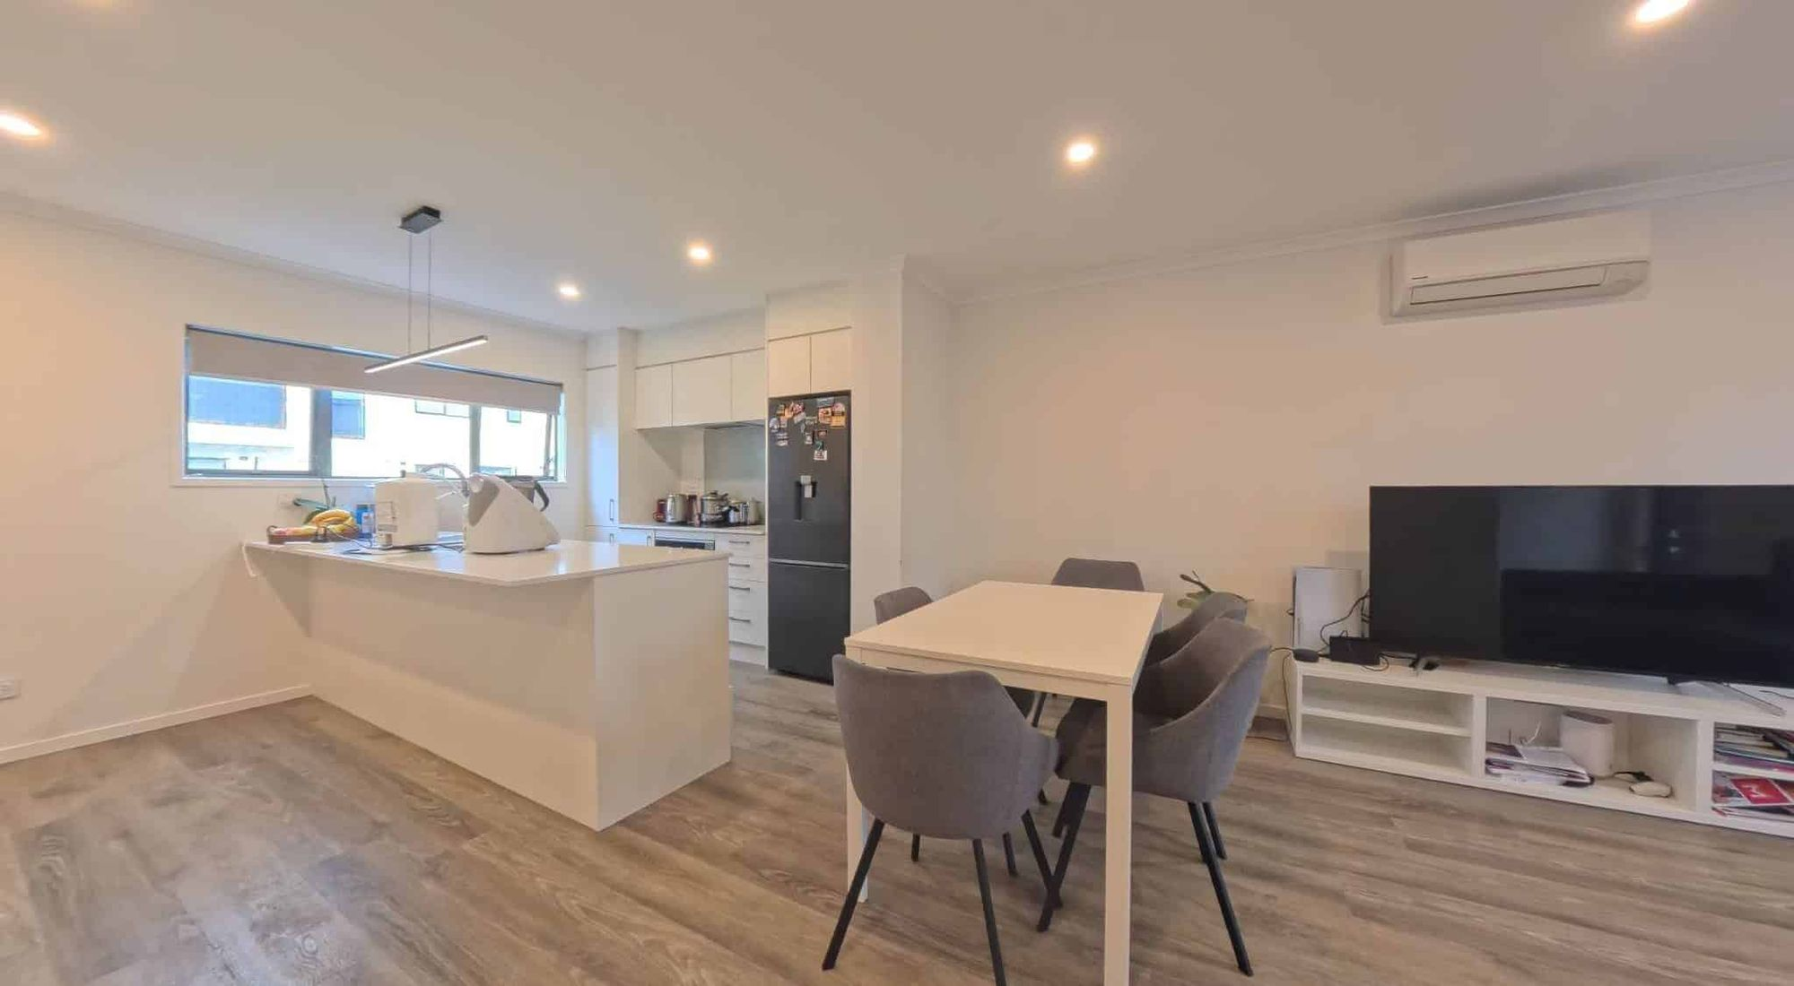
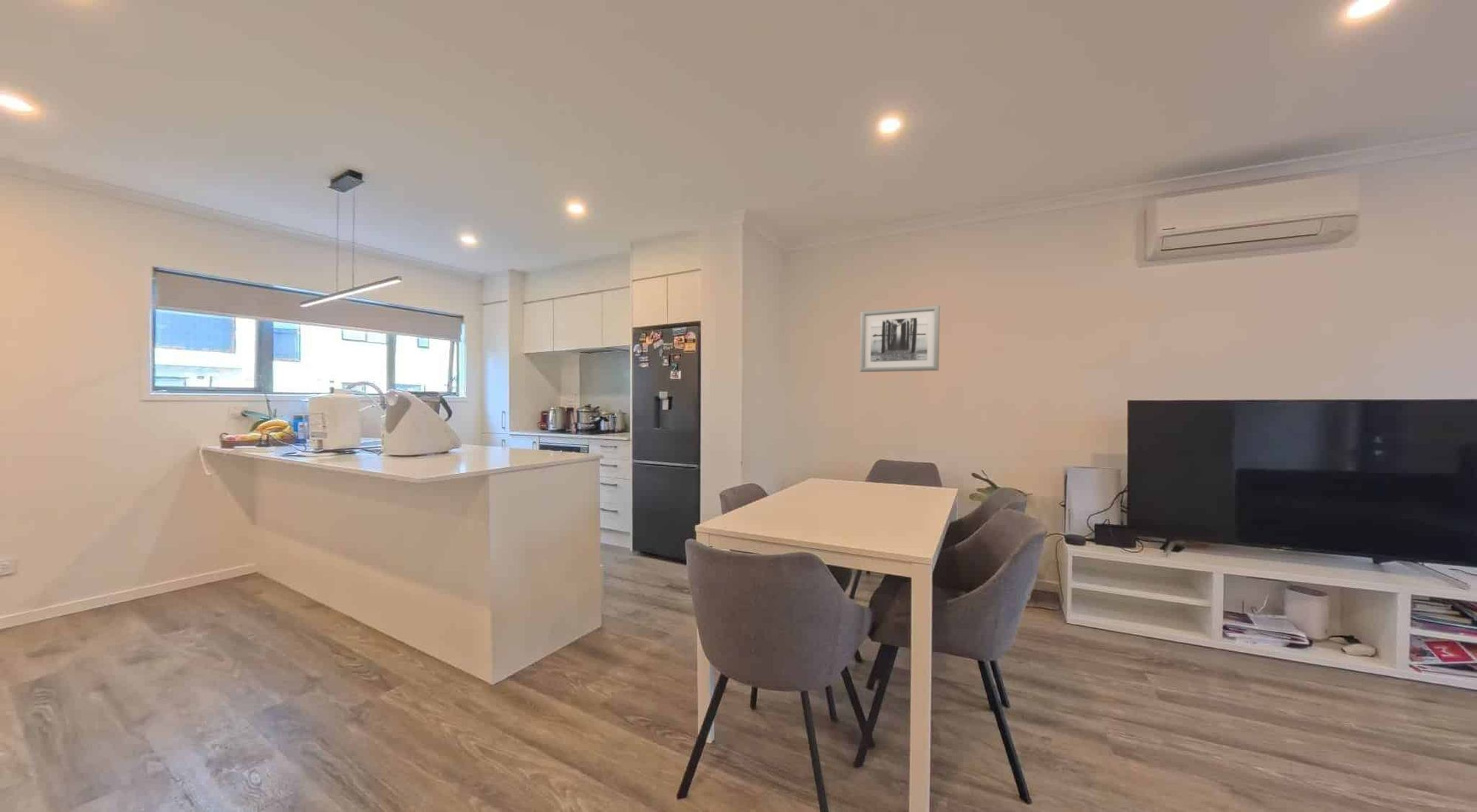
+ wall art (898, 340)
